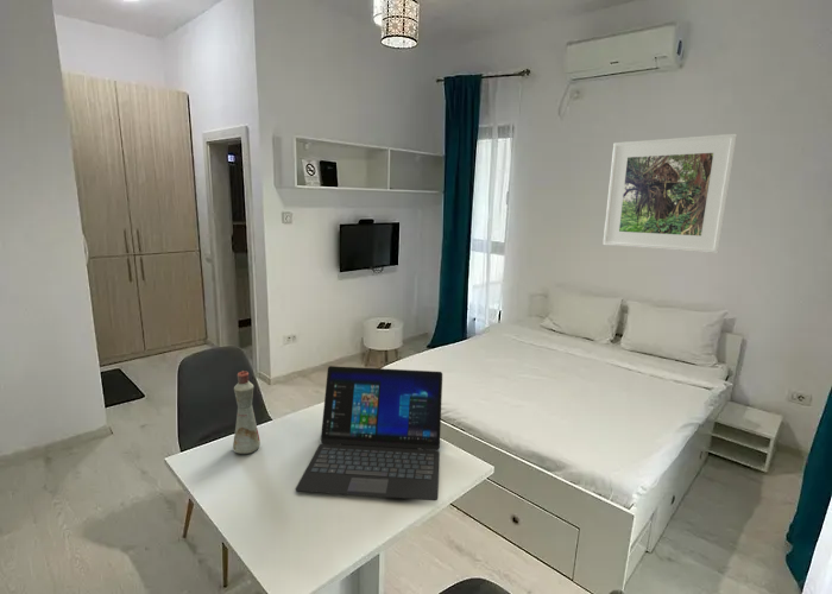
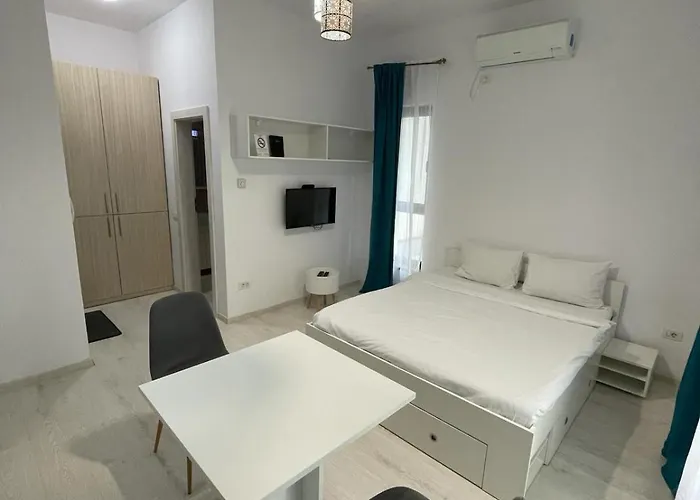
- bottle (244, 410)
- laptop (376, 424)
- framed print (662, 195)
